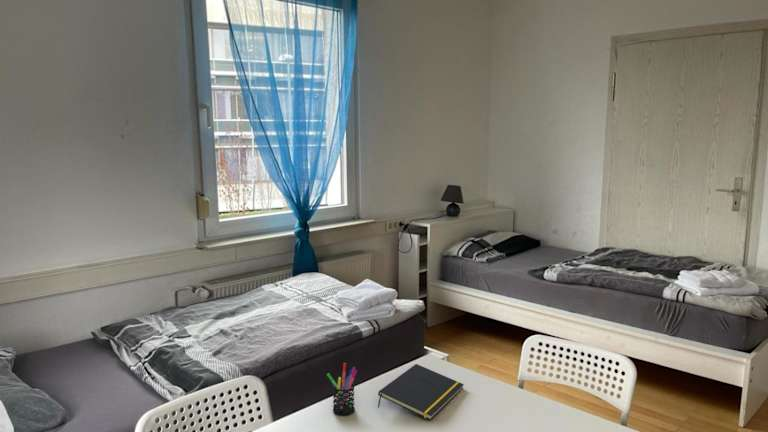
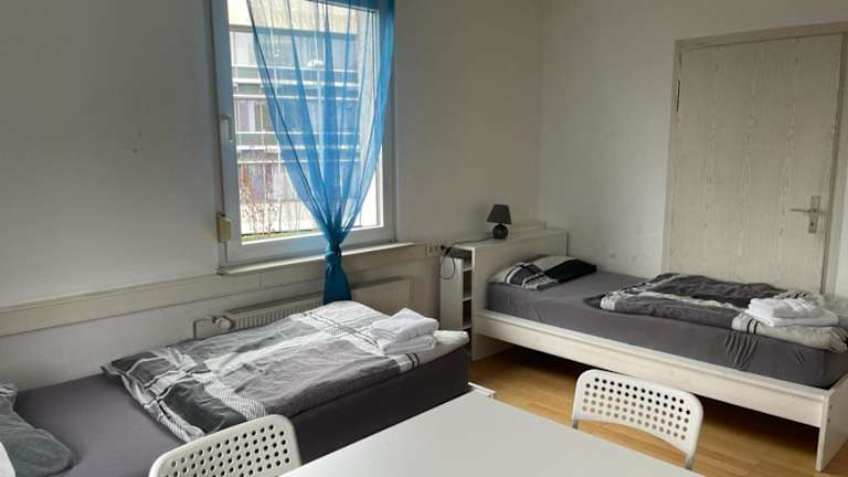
- notepad (422, 389)
- pen holder (341, 387)
